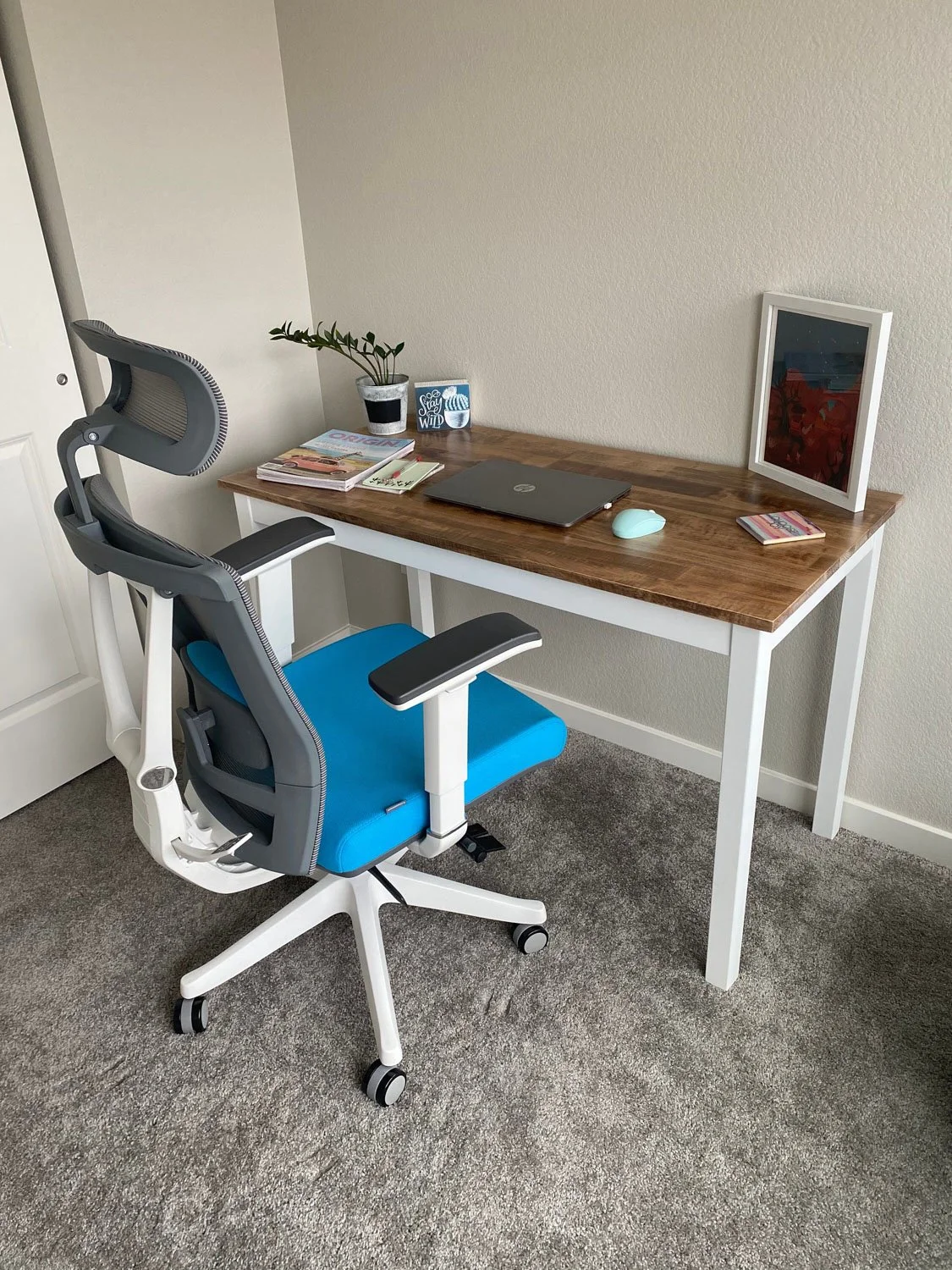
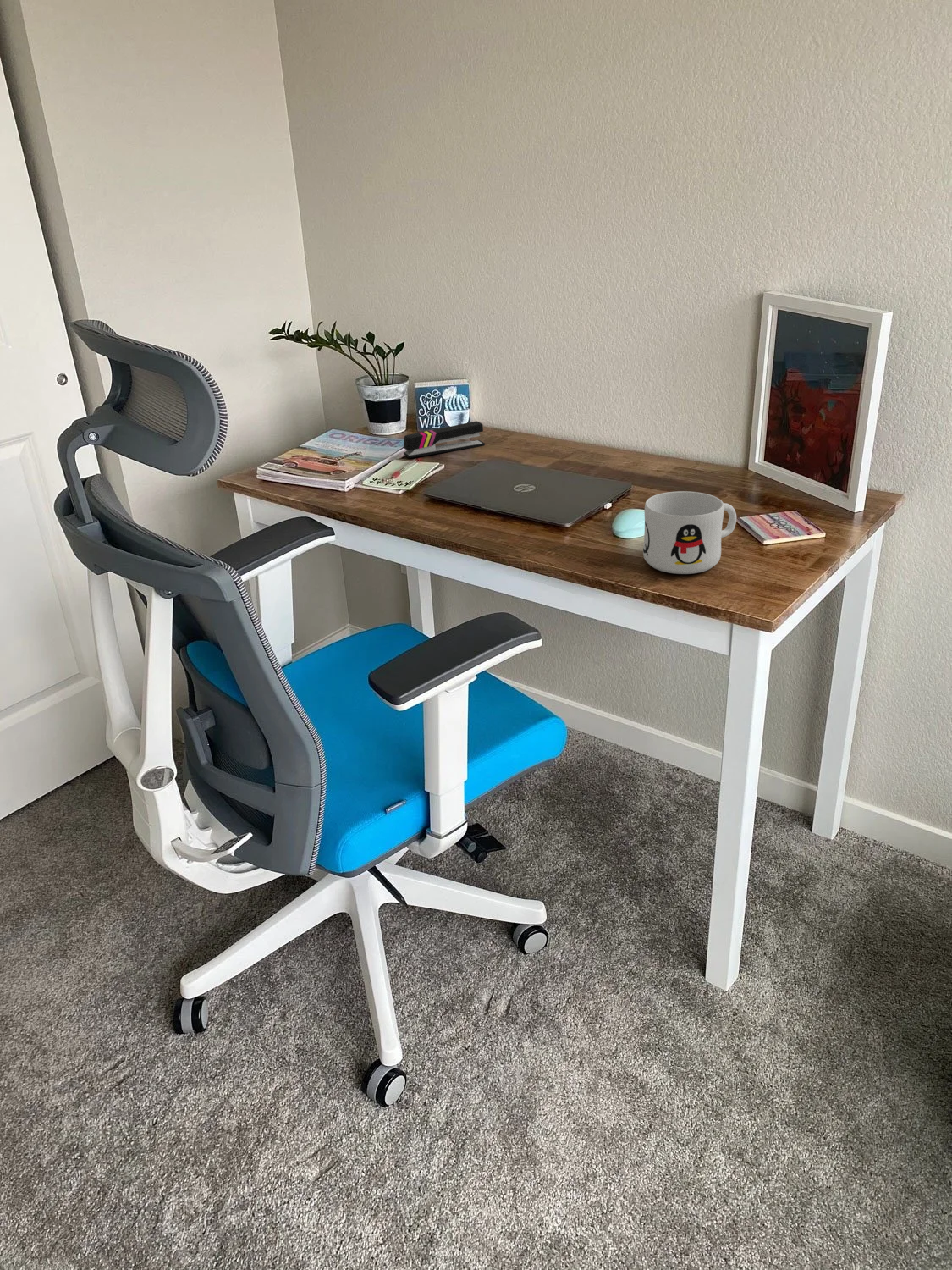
+ mug (694, 529)
+ stapler (443, 439)
